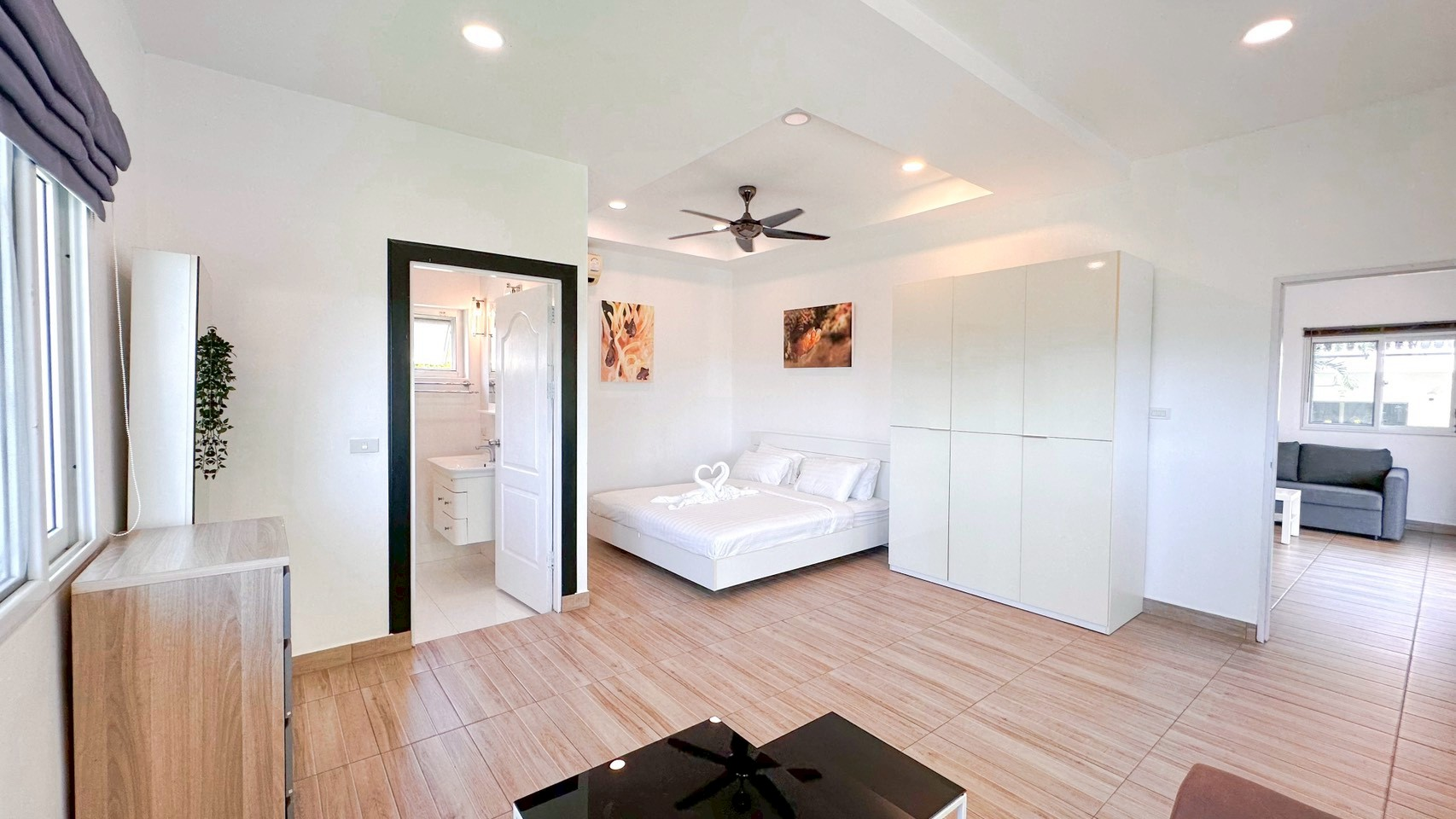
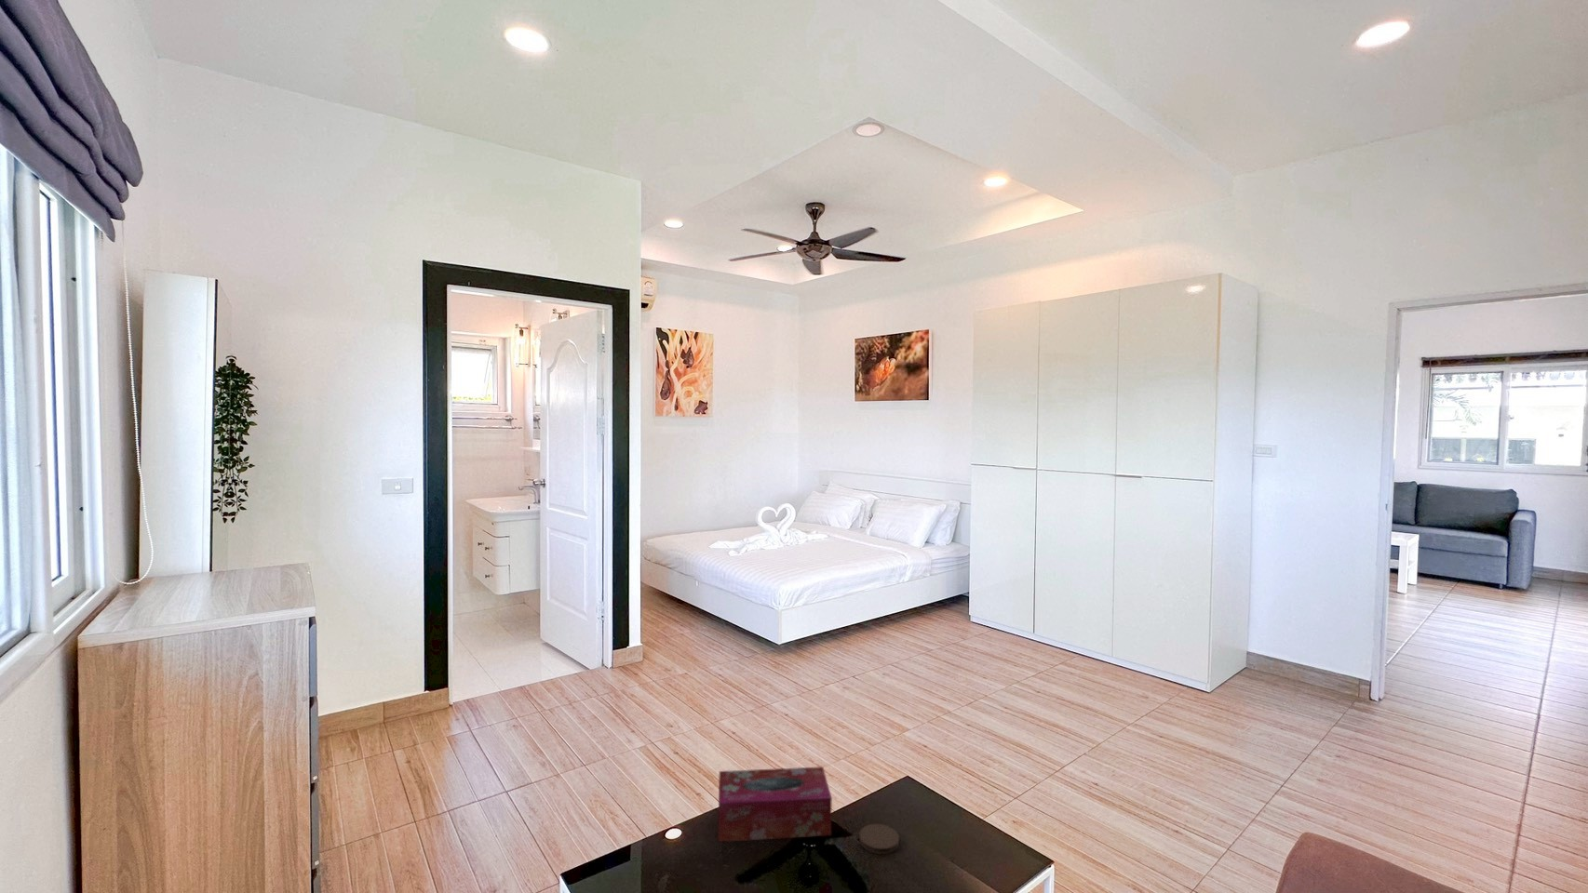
+ coaster (879, 838)
+ tissue box (772, 801)
